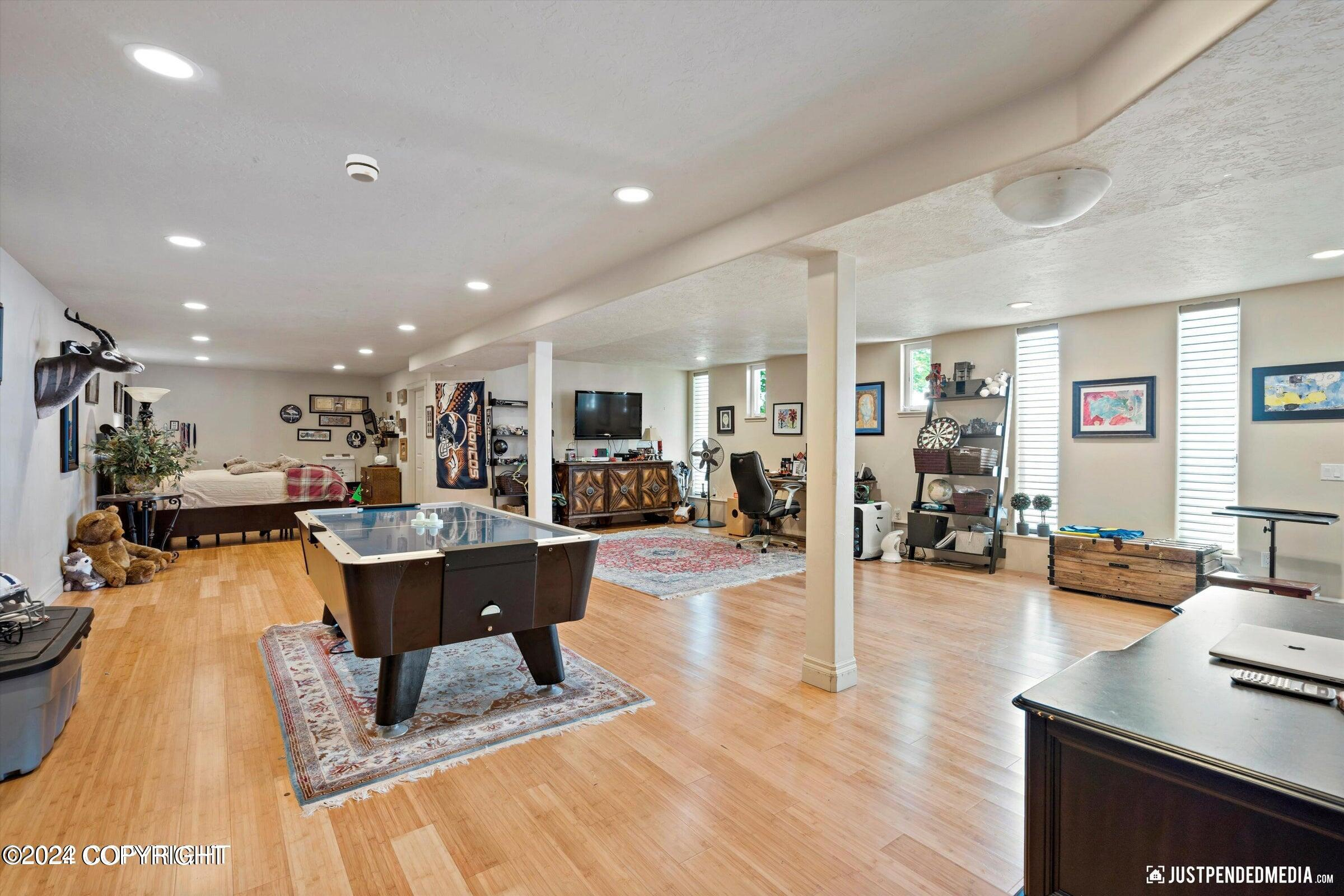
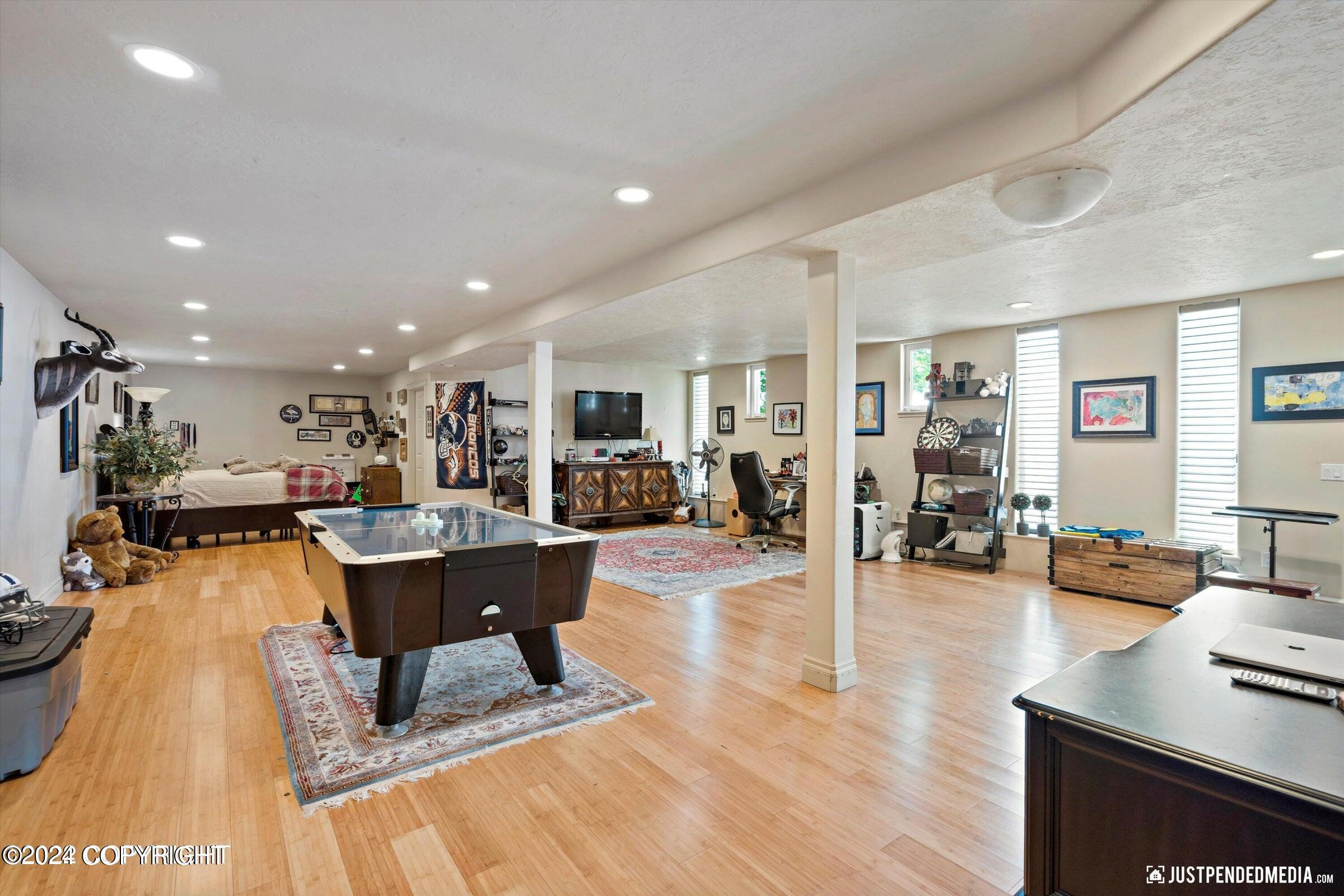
- smoke detector (362, 169)
